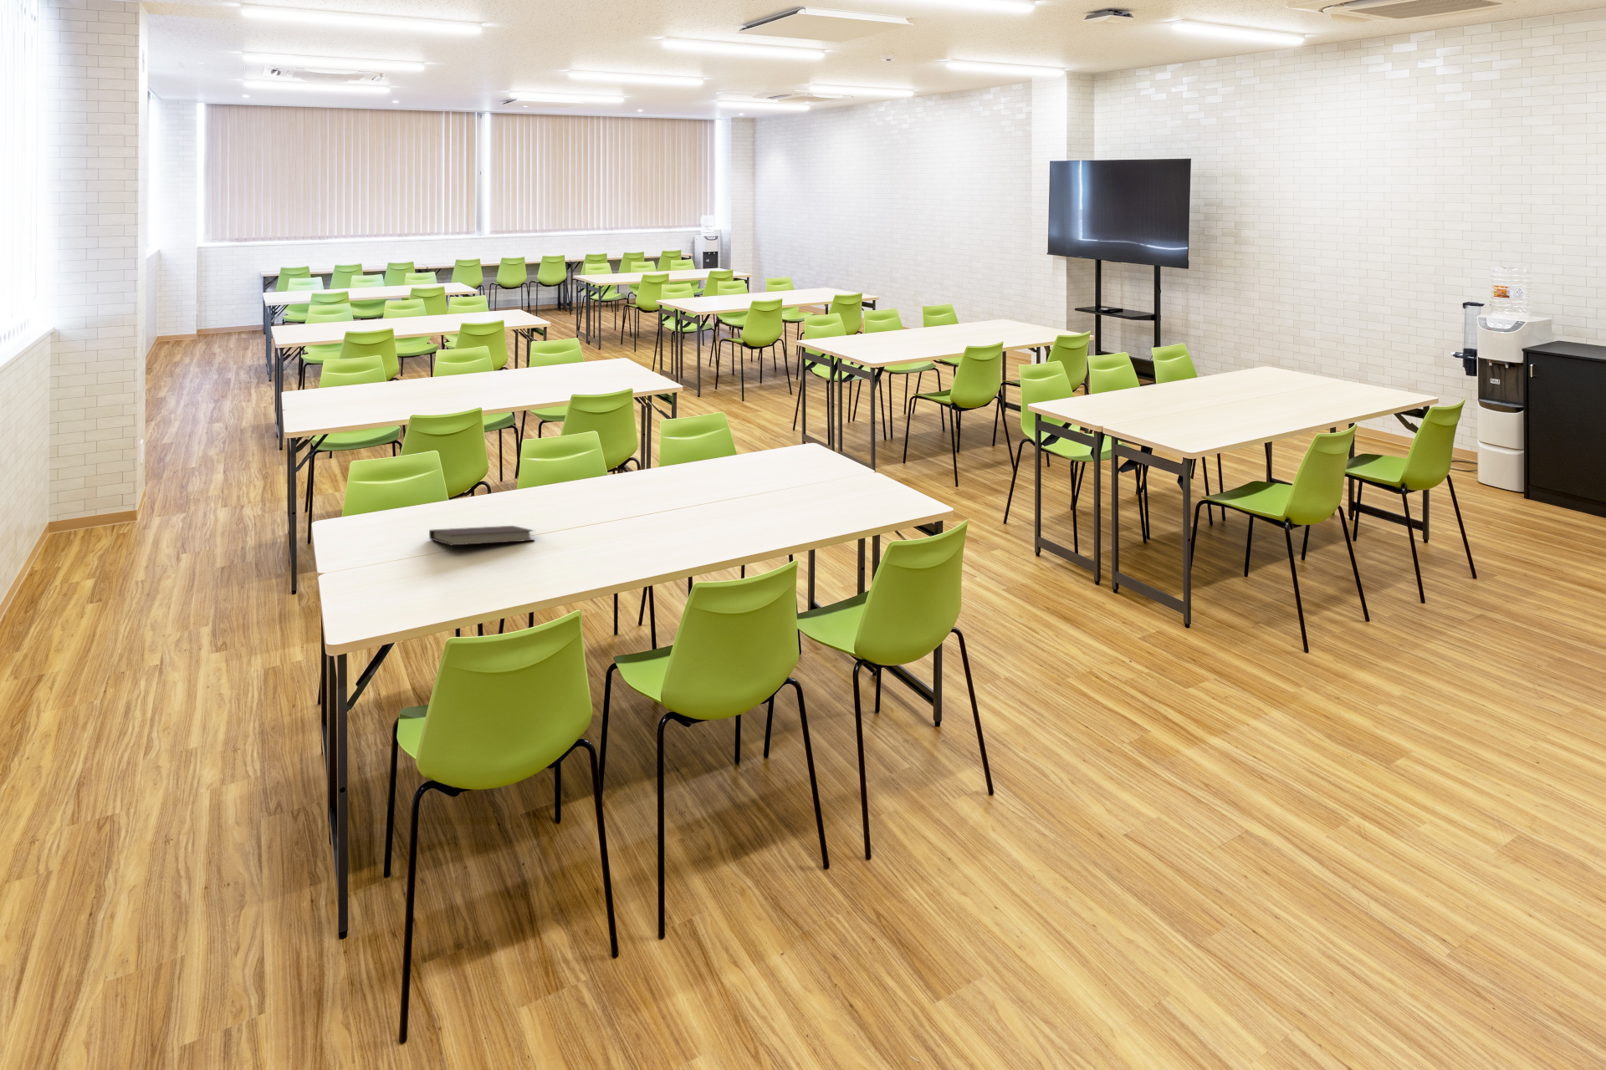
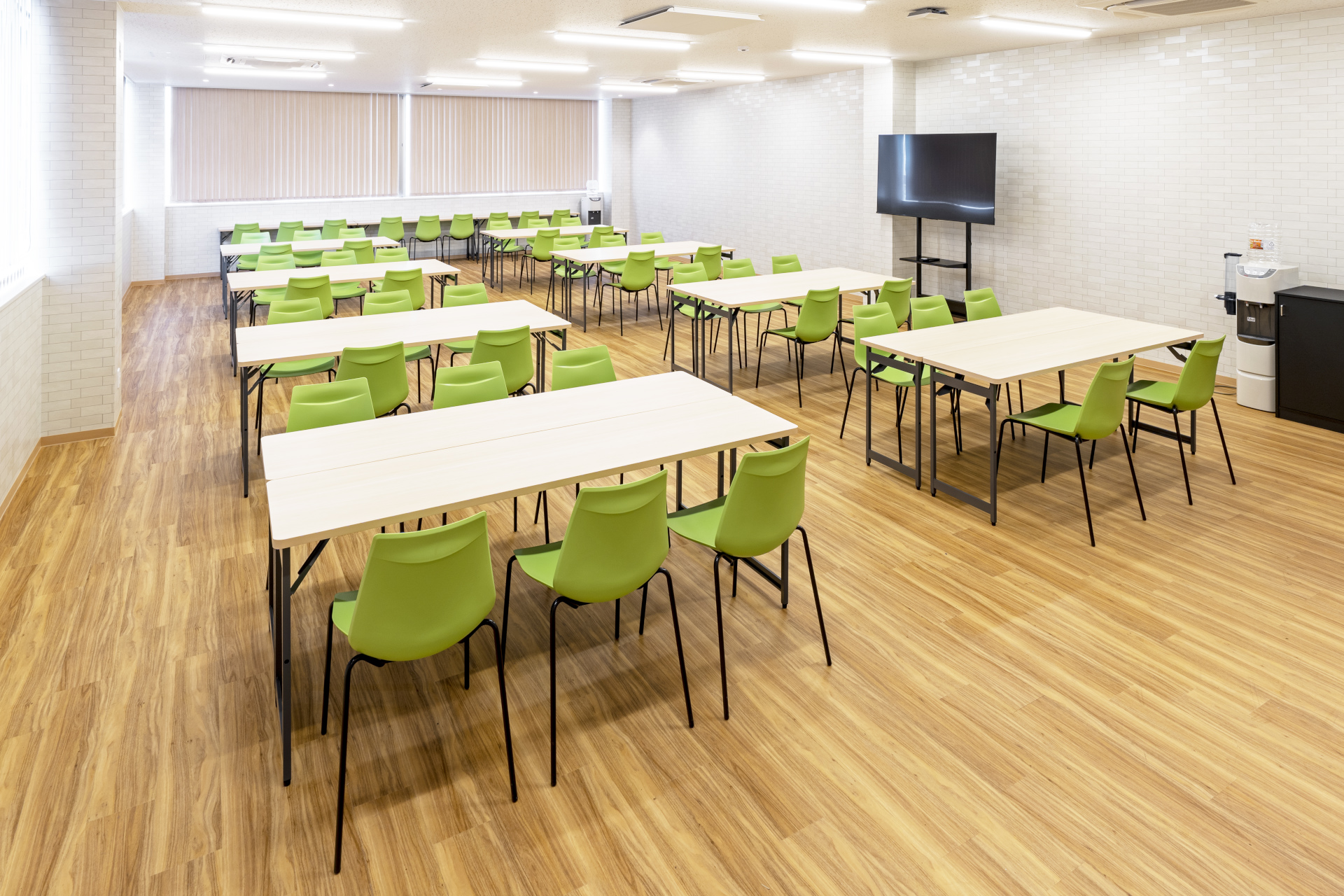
- notebook (482, 534)
